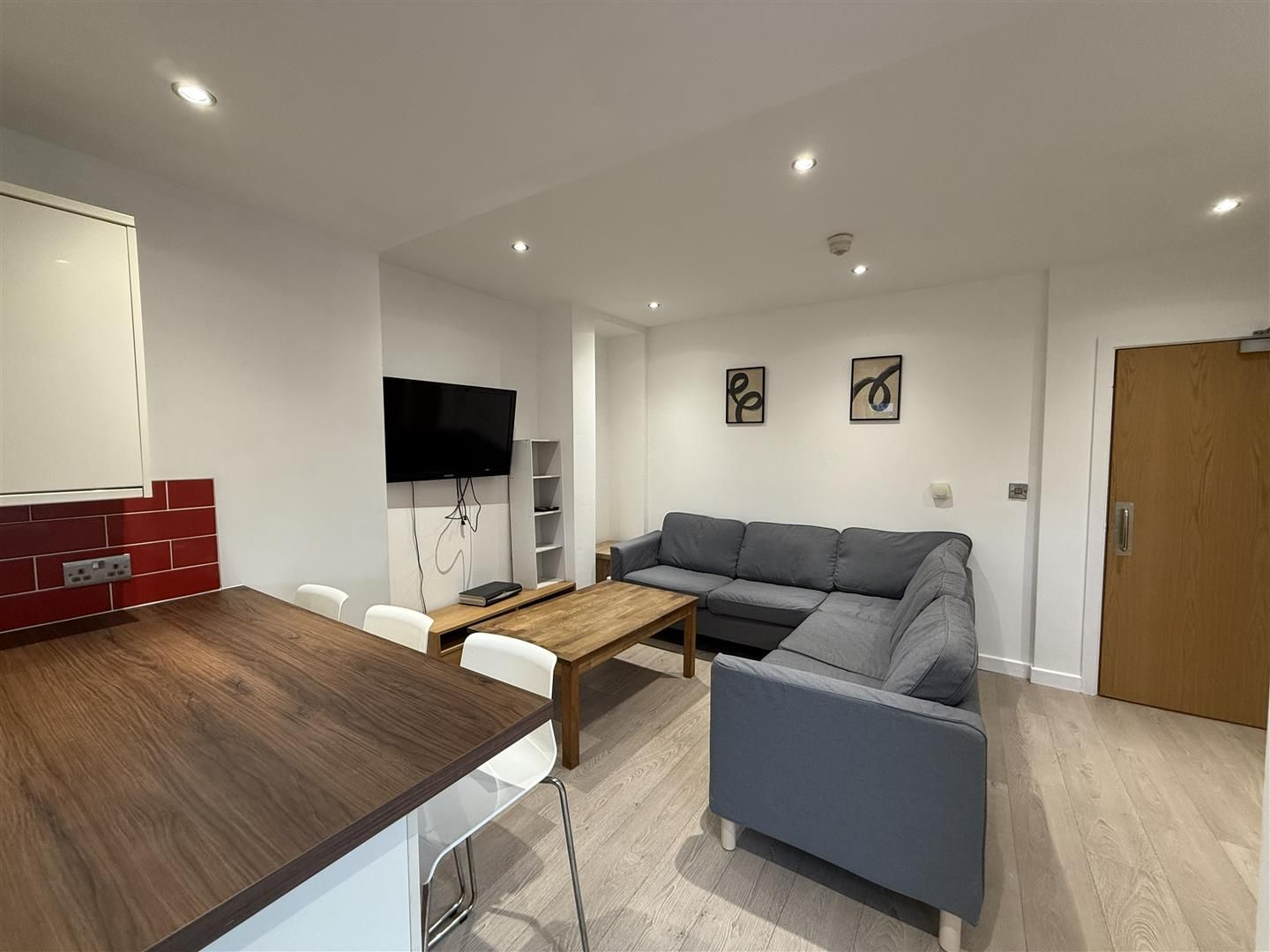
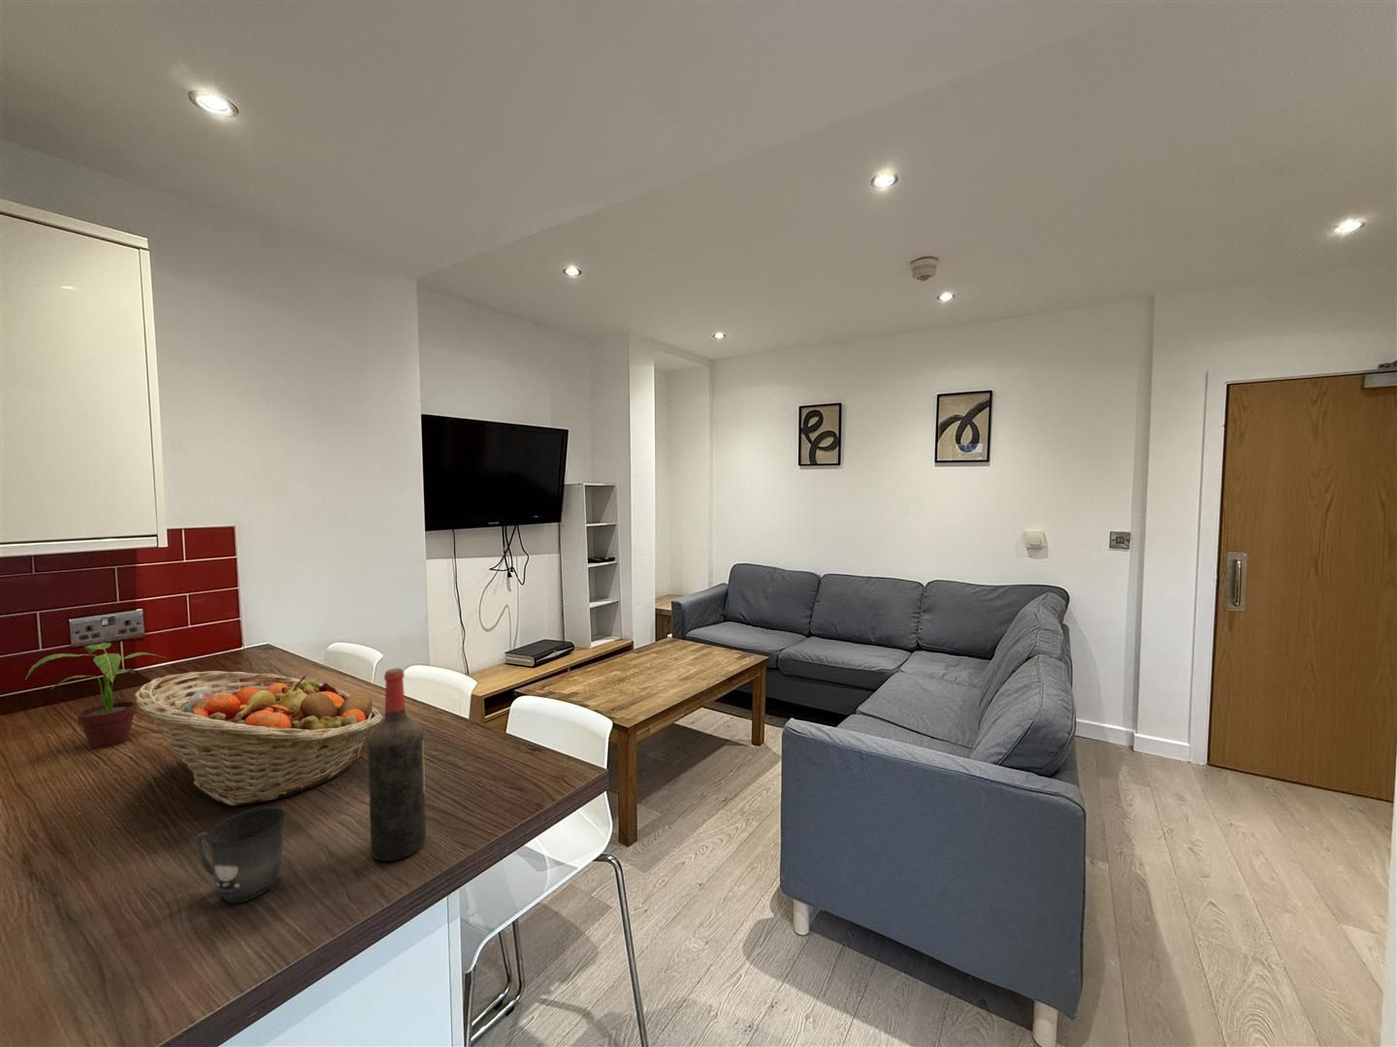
+ potted plant (102, 694)
+ fruit basket (268, 719)
+ mug (238, 856)
+ wine bottle (396, 759)
